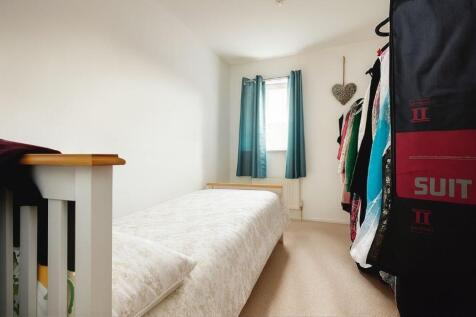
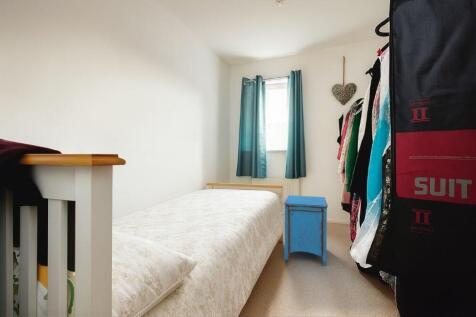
+ nightstand (305, 226)
